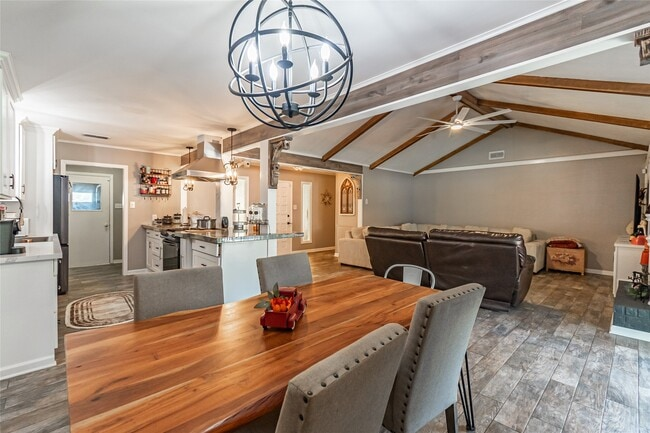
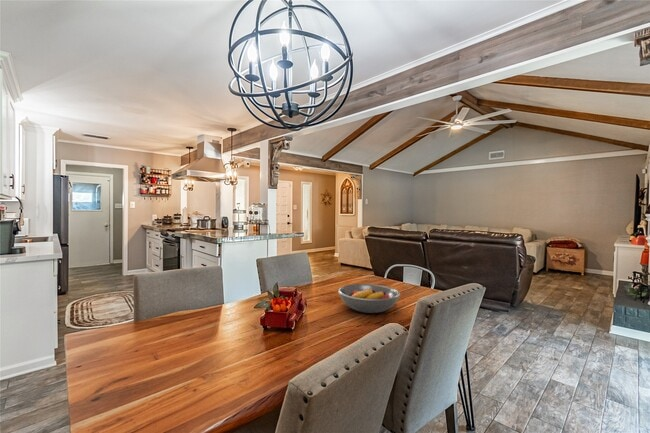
+ fruit bowl (368, 297)
